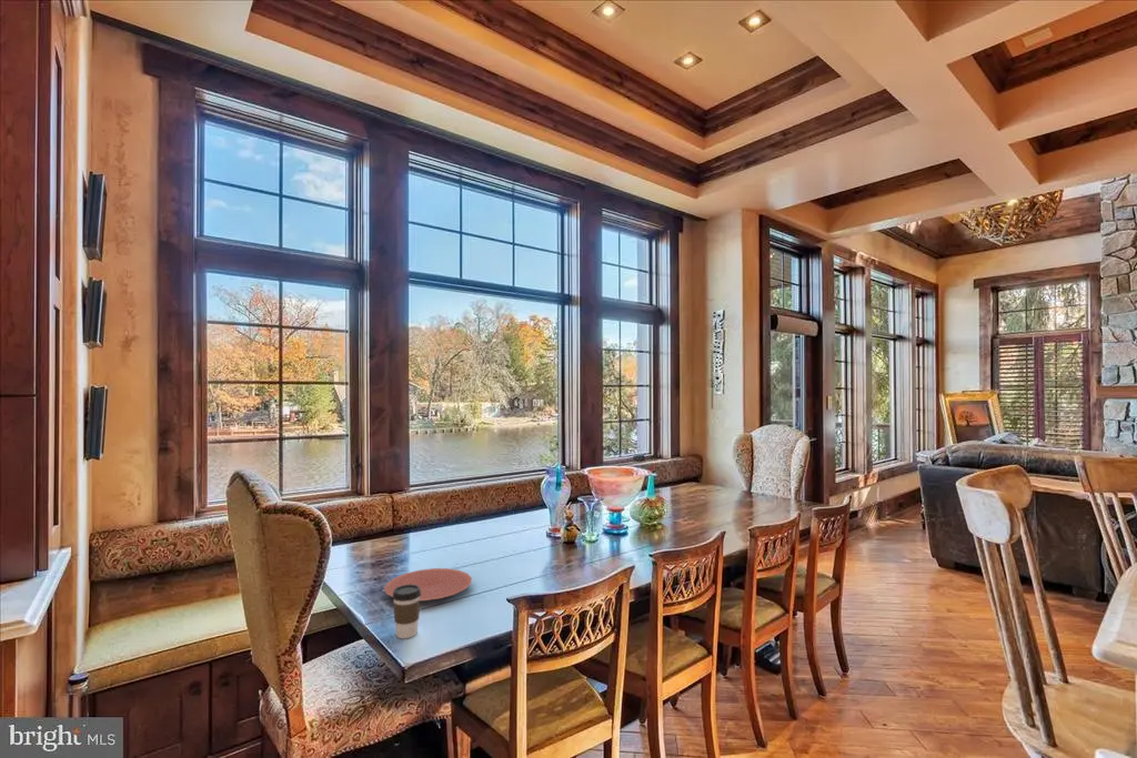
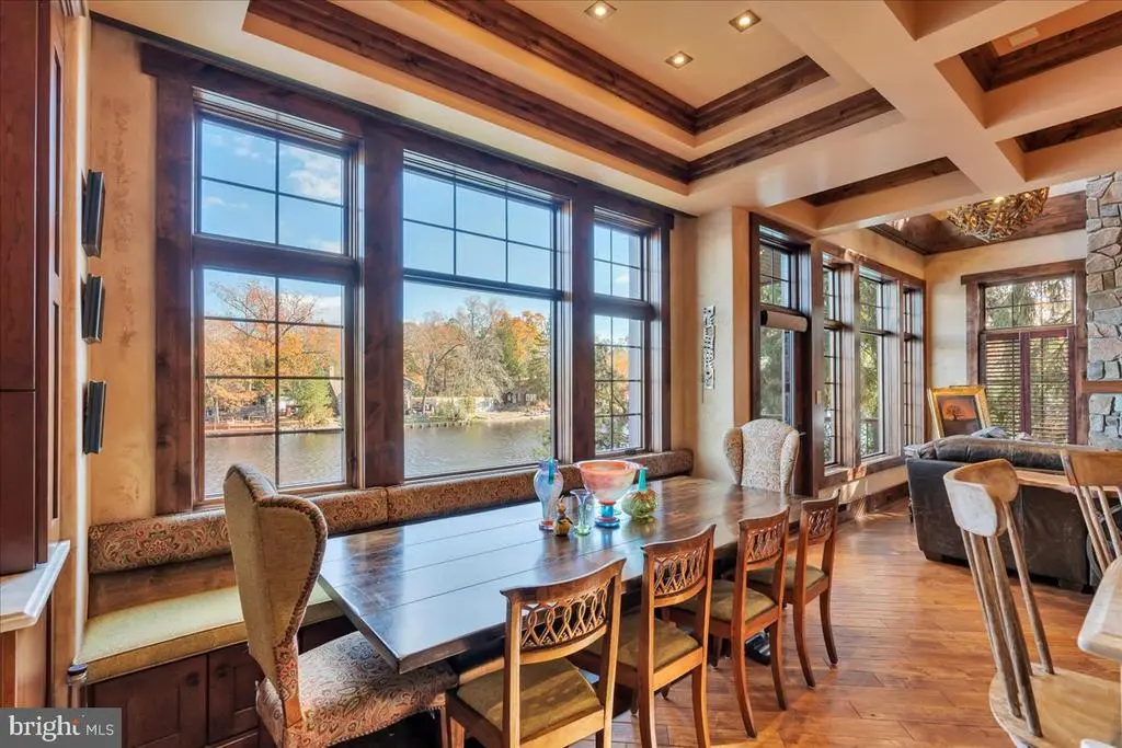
- plate (429, 586)
- coffee cup (406, 610)
